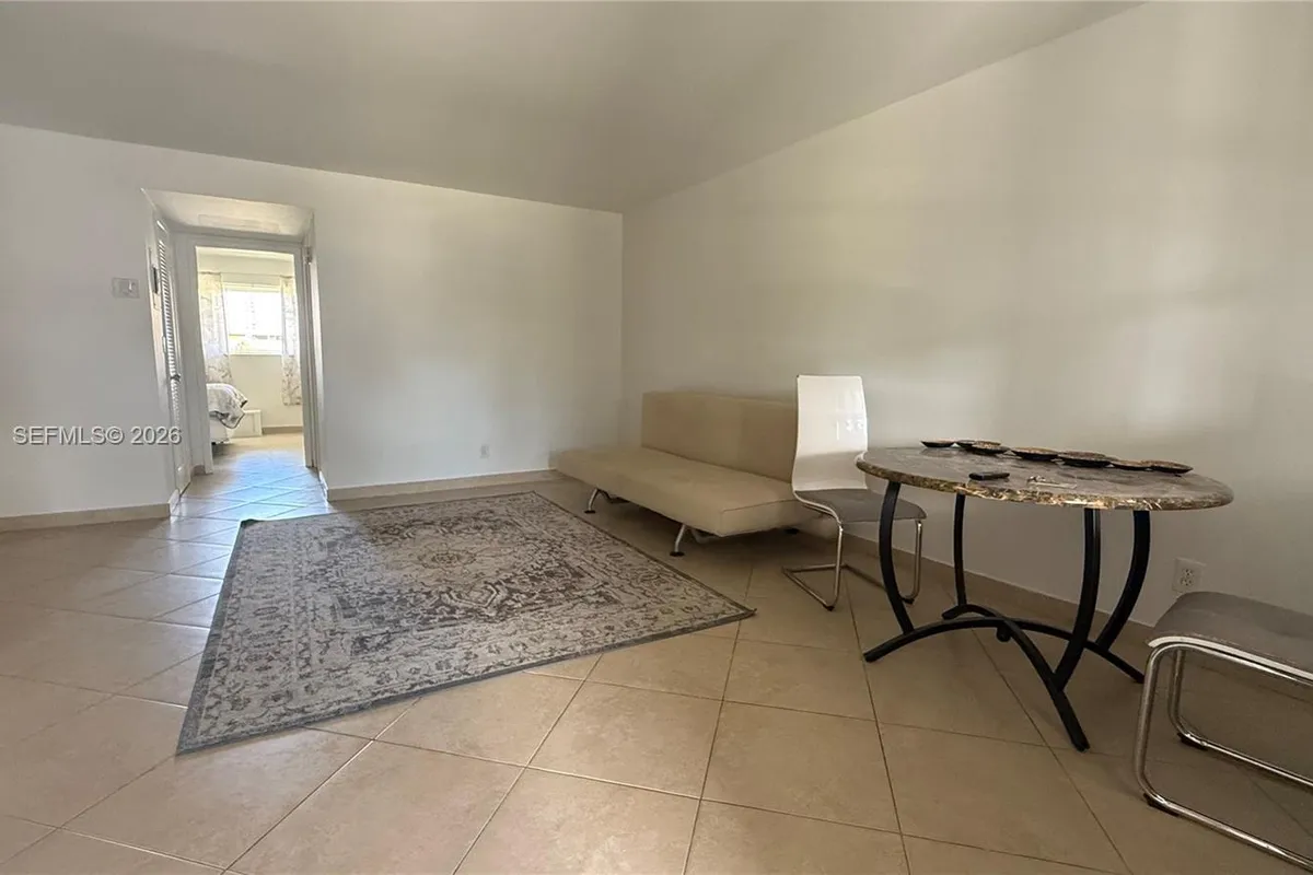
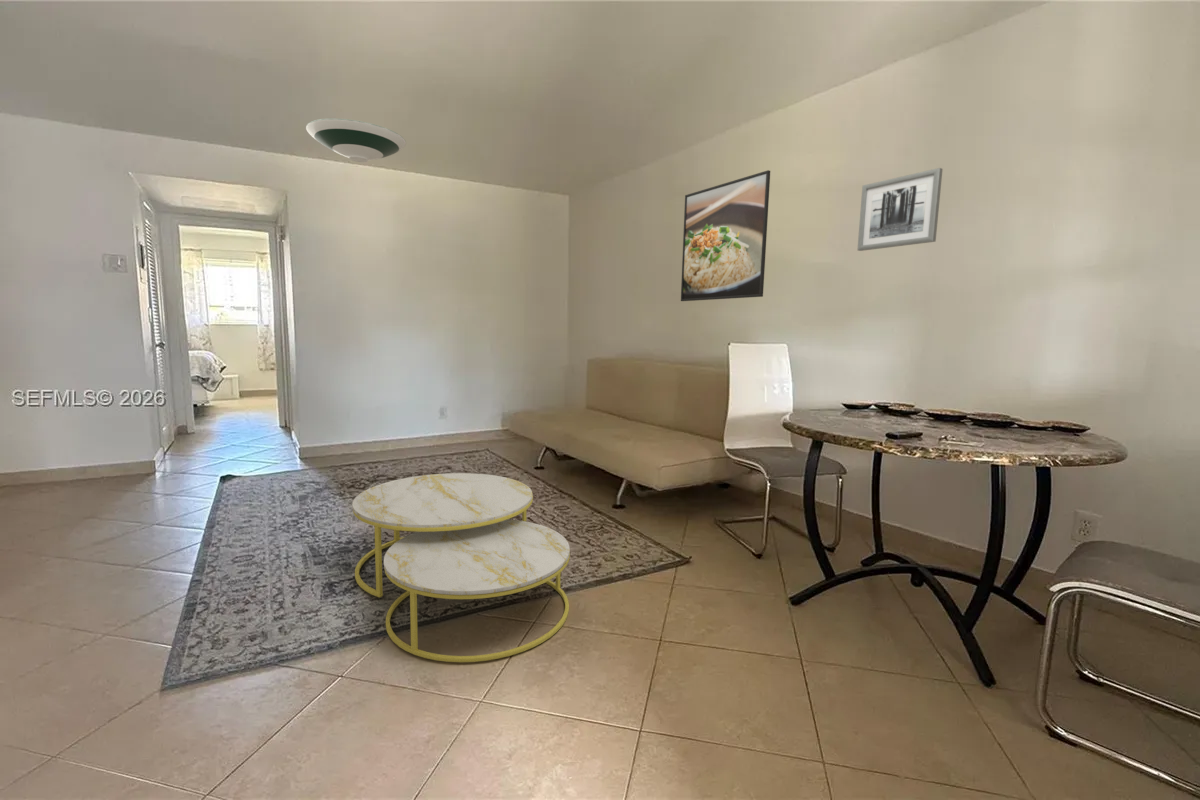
+ wall art (897, 212)
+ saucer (358, 148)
+ coffee table (459, 545)
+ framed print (721, 242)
